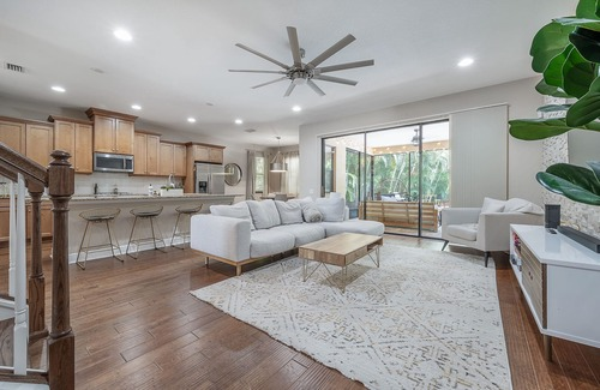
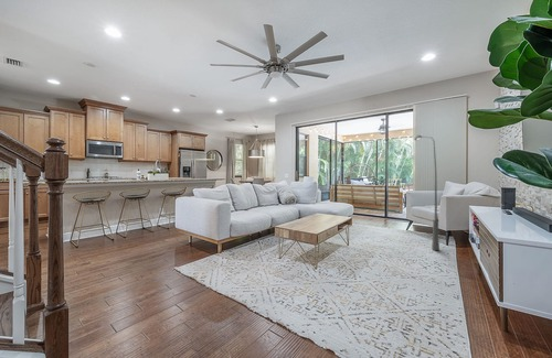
+ floor lamp (435, 188)
